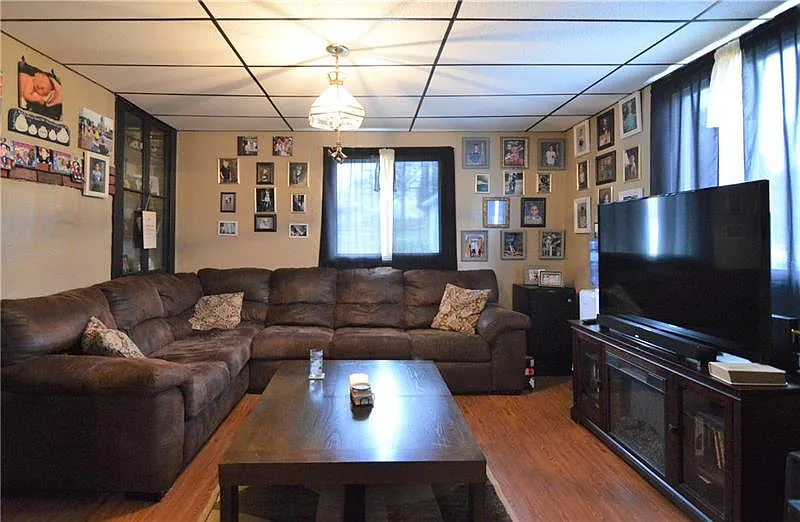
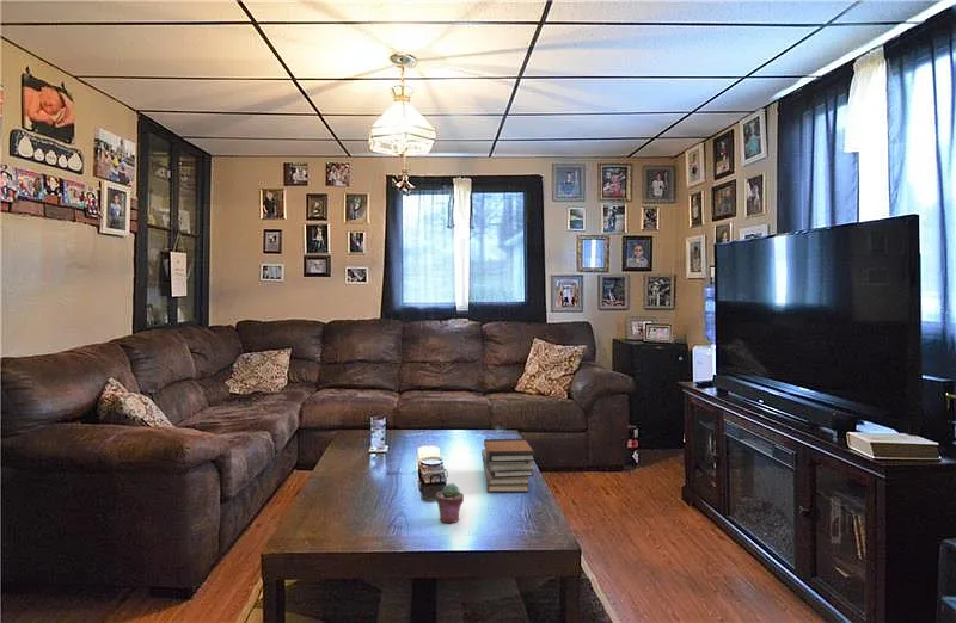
+ book stack (507, 463)
+ potted succulent (449, 501)
